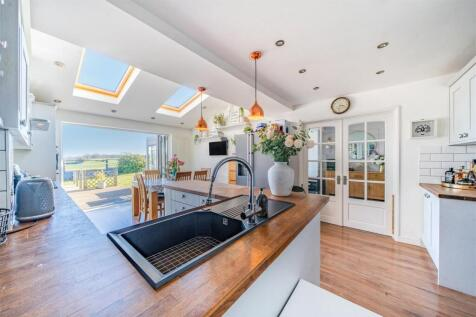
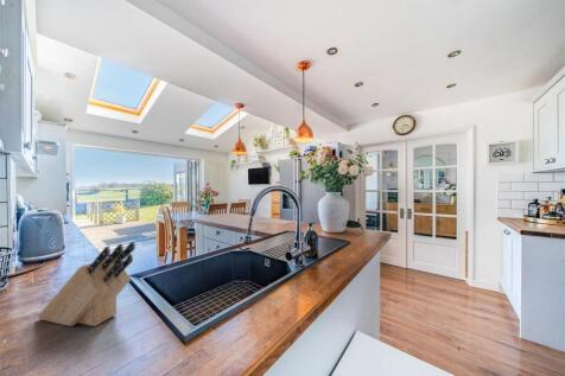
+ knife block (90, 279)
